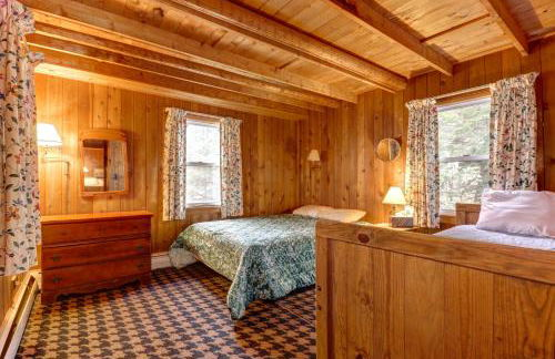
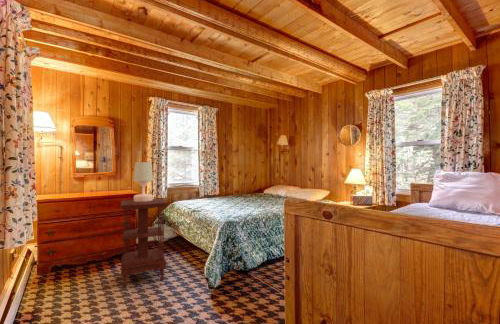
+ side table (143, 238)
+ table lamp (143, 181)
